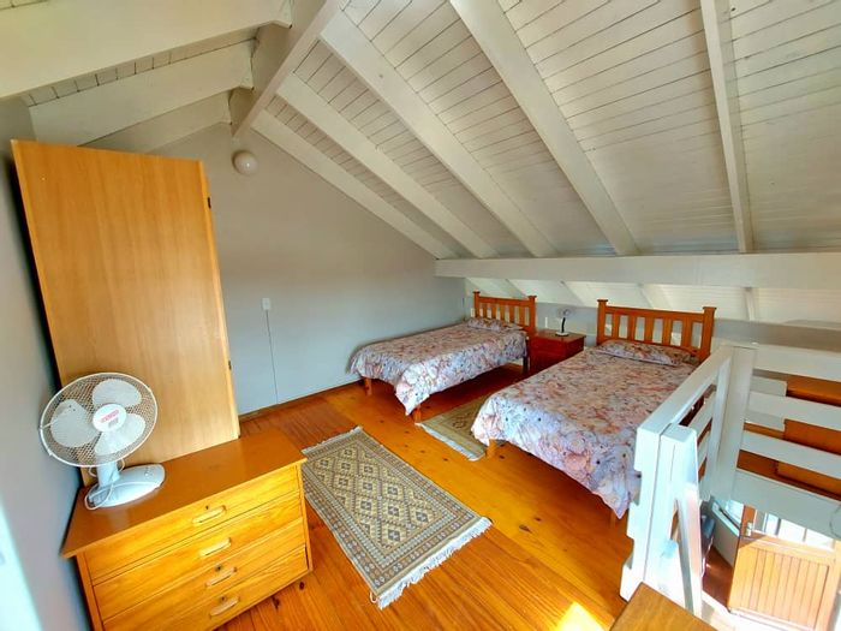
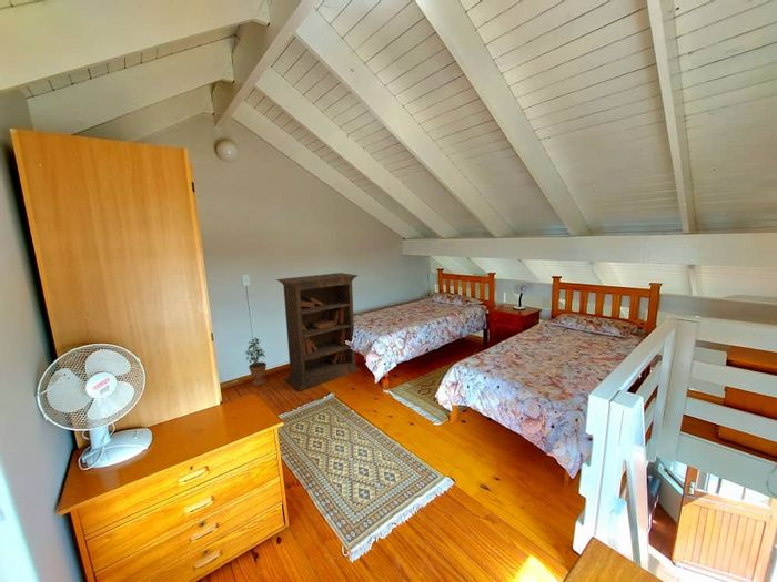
+ bookcase (321, 327)
+ potted plant (254, 360)
